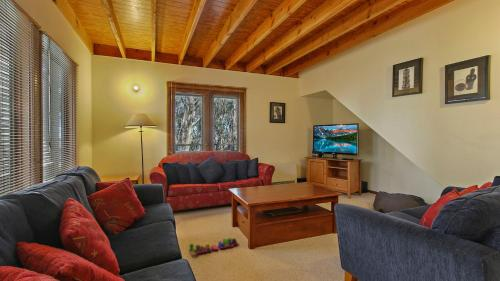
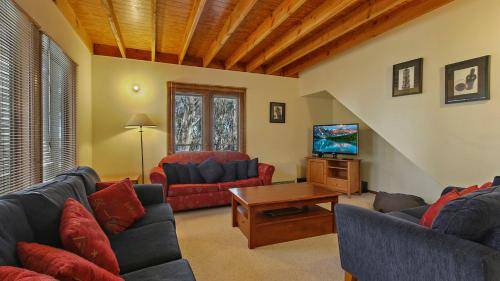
- toy train (214, 245)
